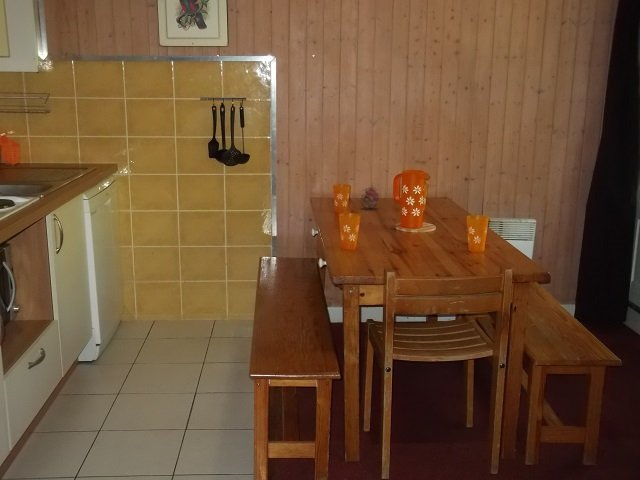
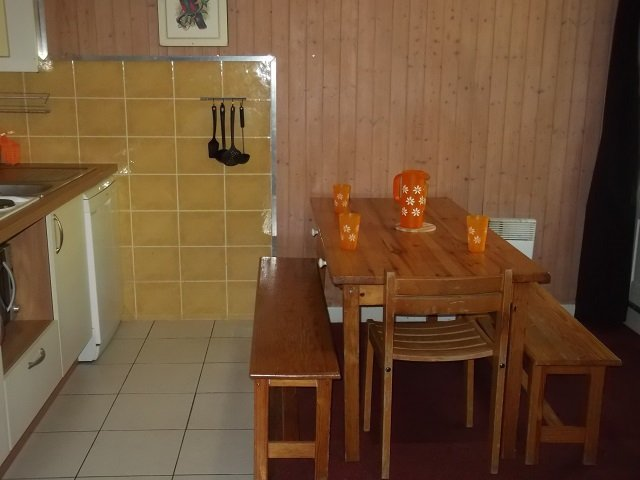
- fruit (369, 195)
